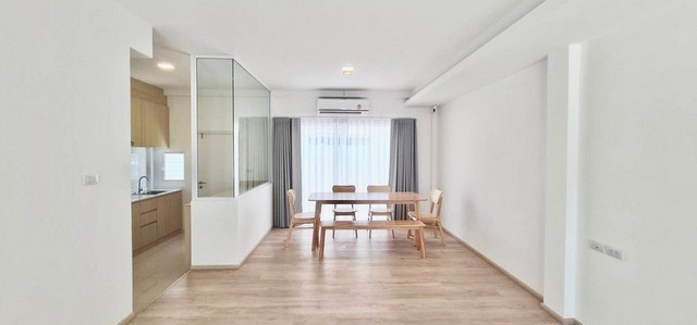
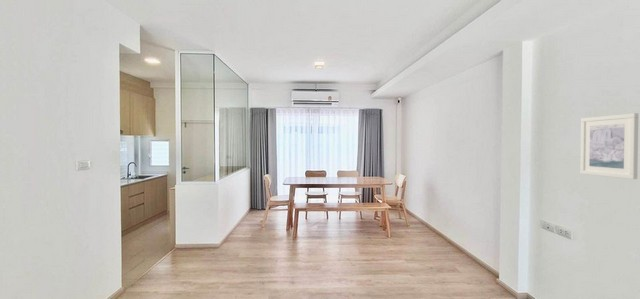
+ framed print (606, 146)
